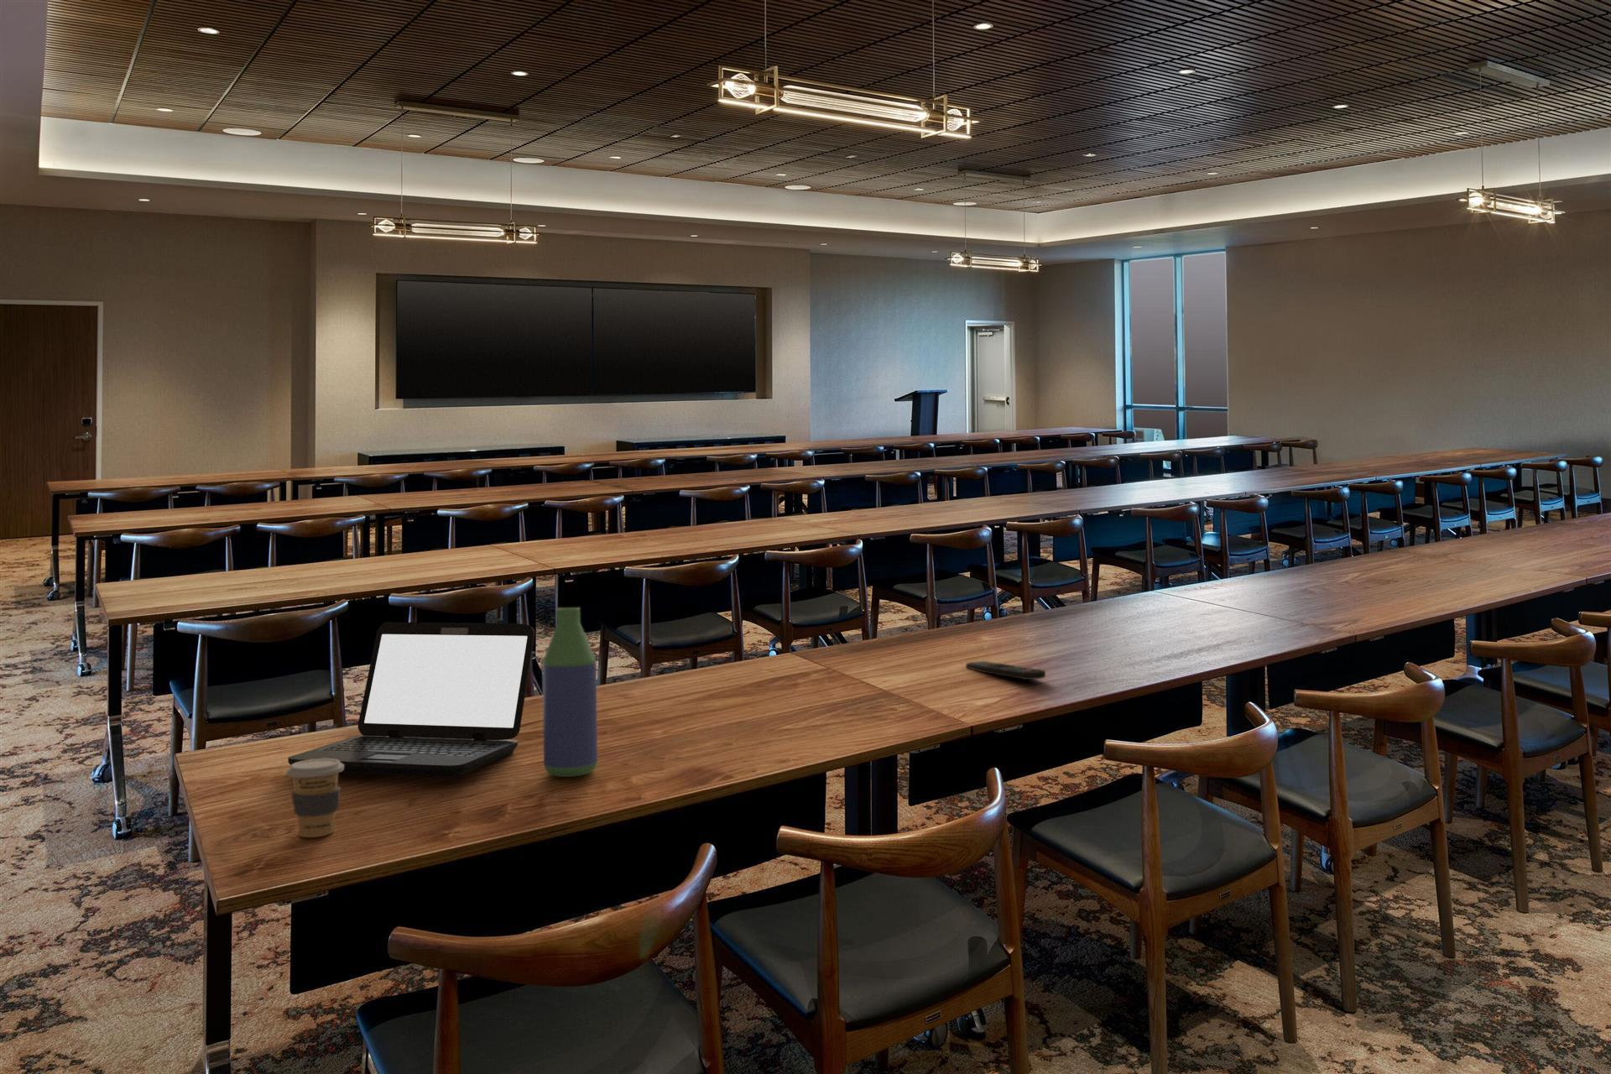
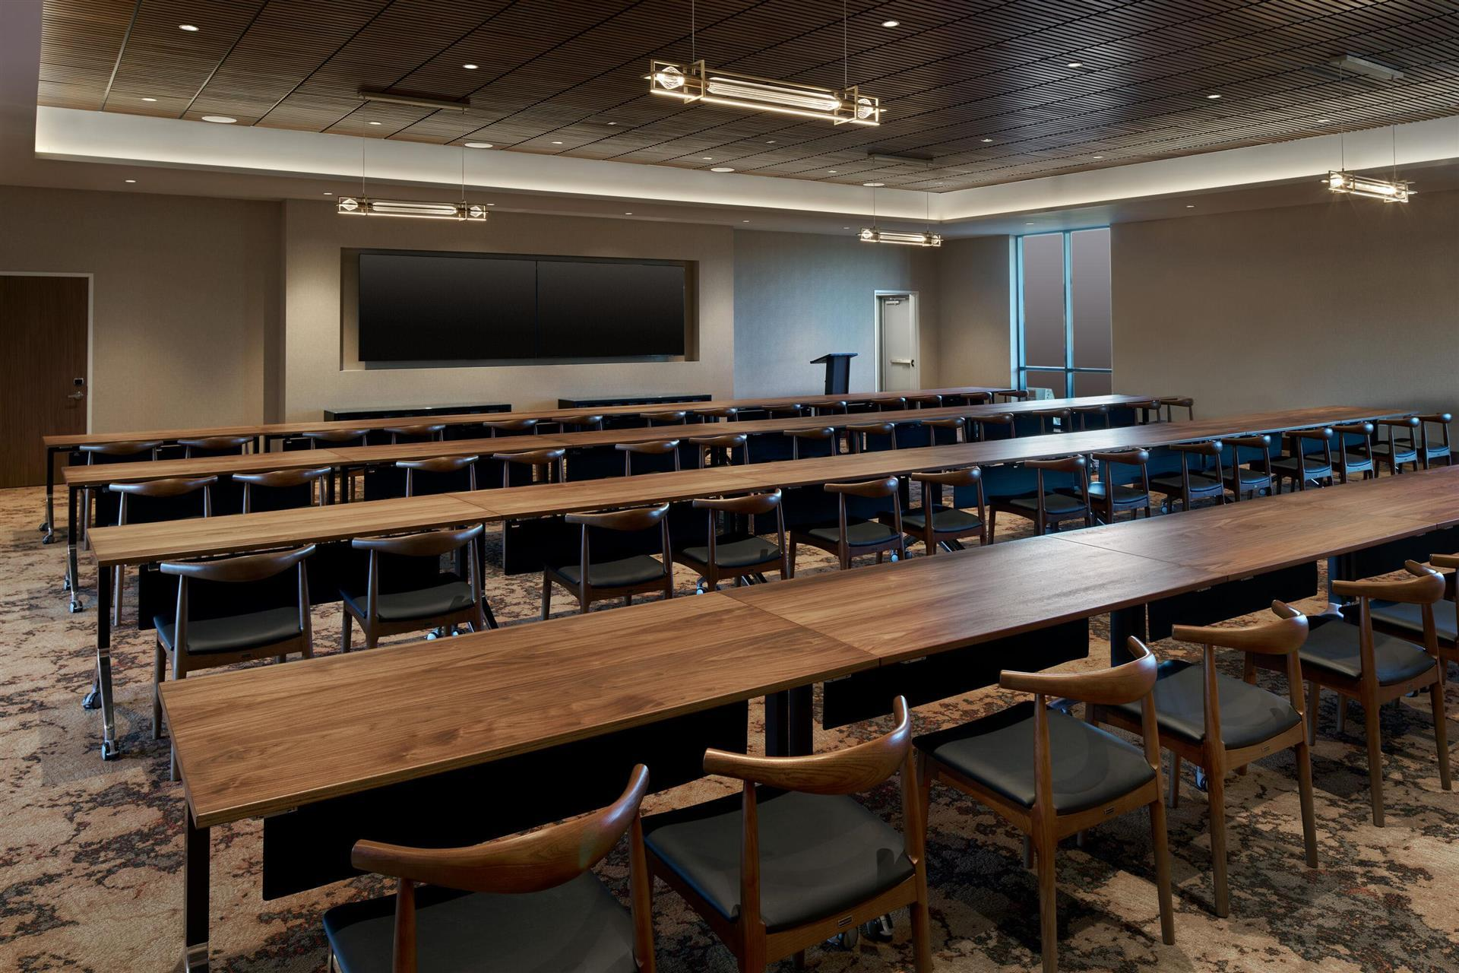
- remote control (1004, 670)
- laptop (416, 693)
- coffee cup (315, 798)
- bottle (569, 690)
